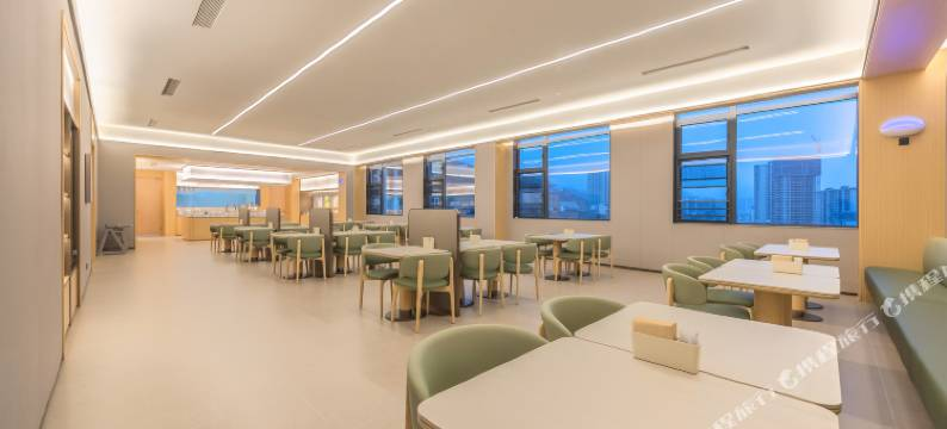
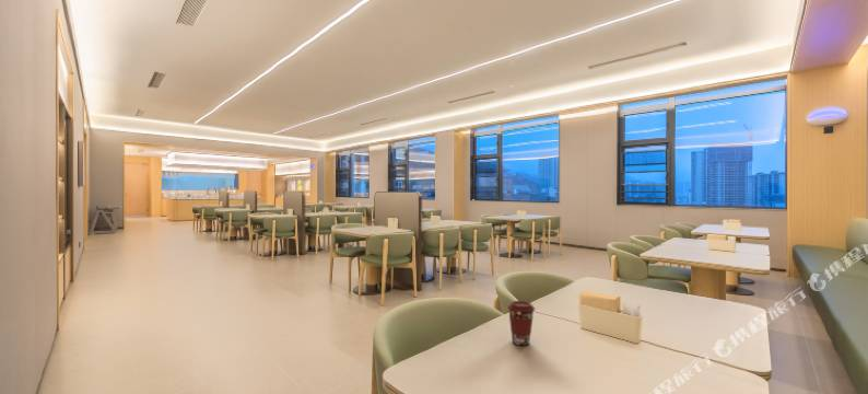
+ coffee cup (520, 322)
